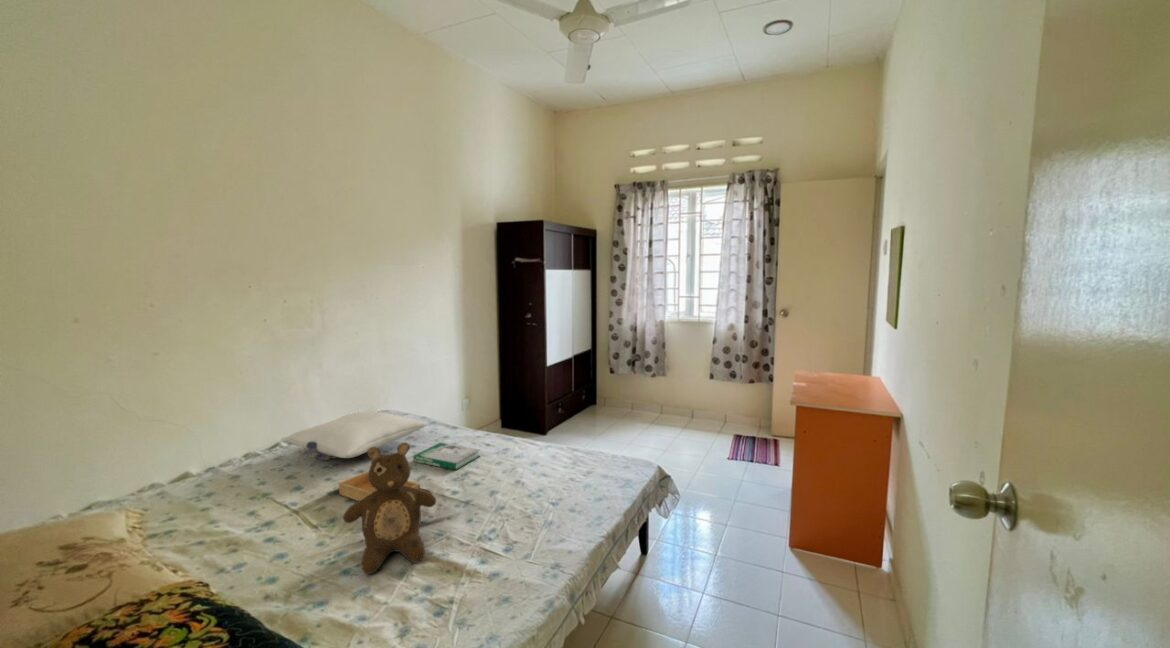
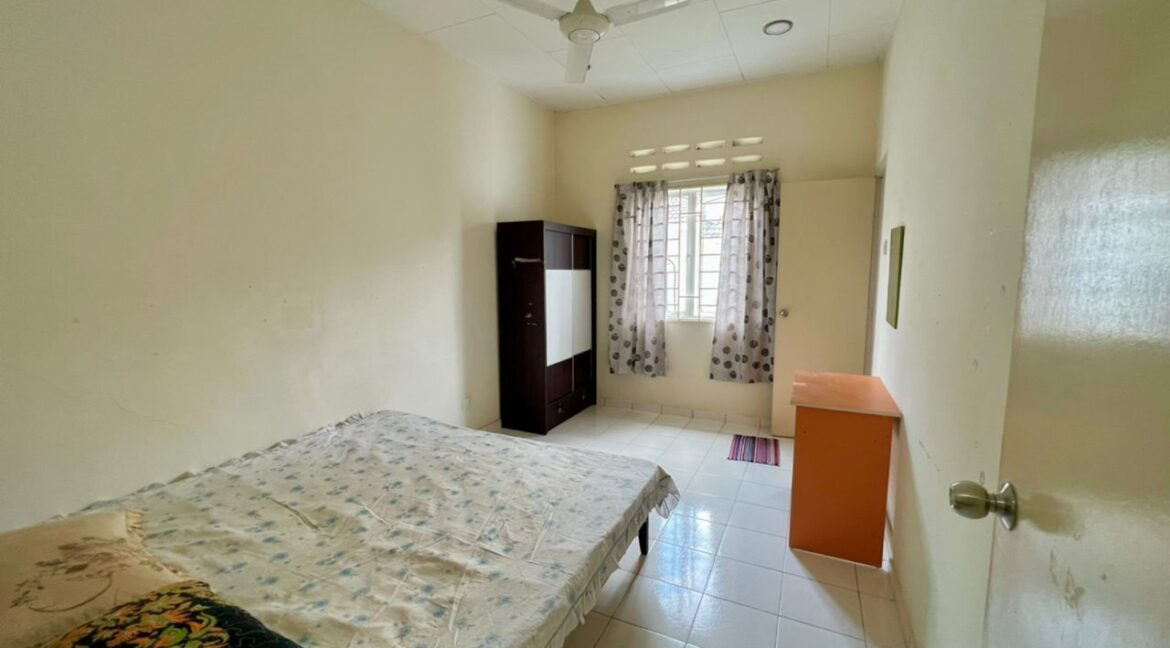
- teddy bear (391, 501)
- pillow (356, 434)
- book (447, 455)
- tray (376, 489)
